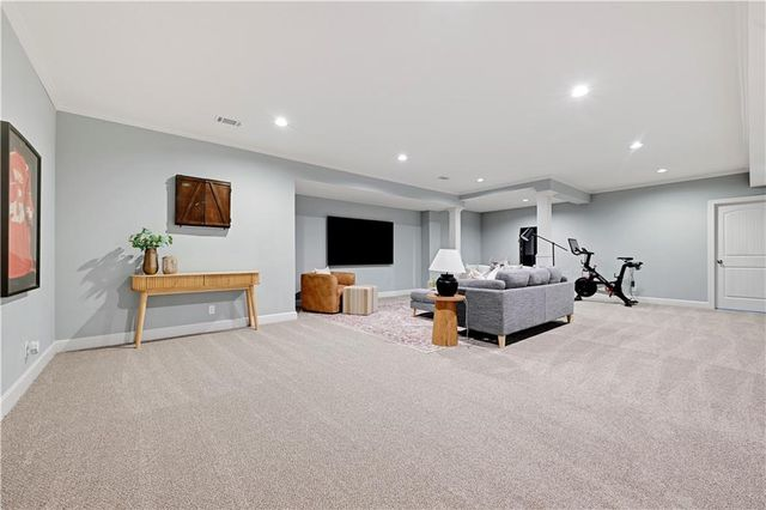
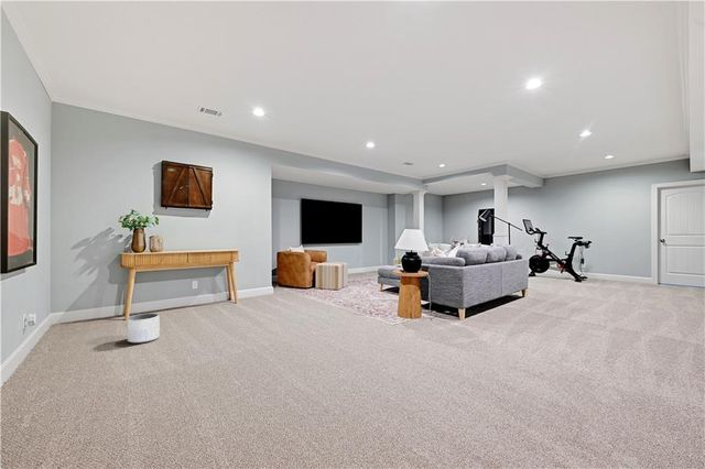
+ planter (143, 327)
